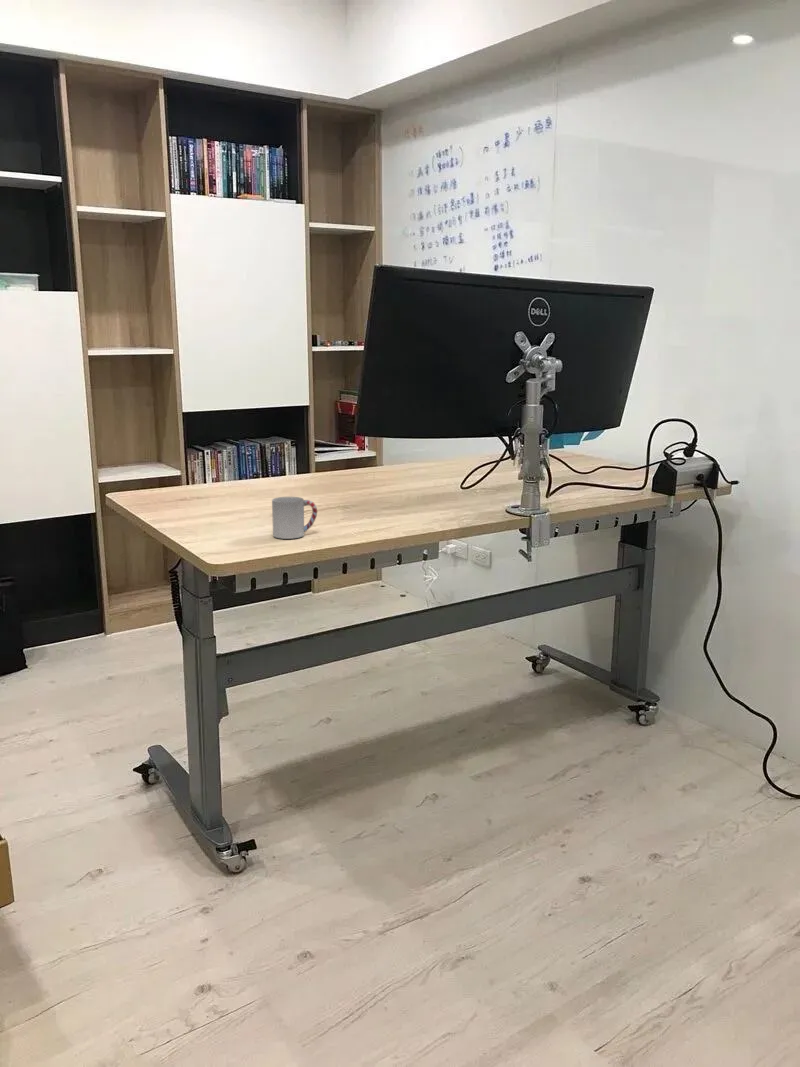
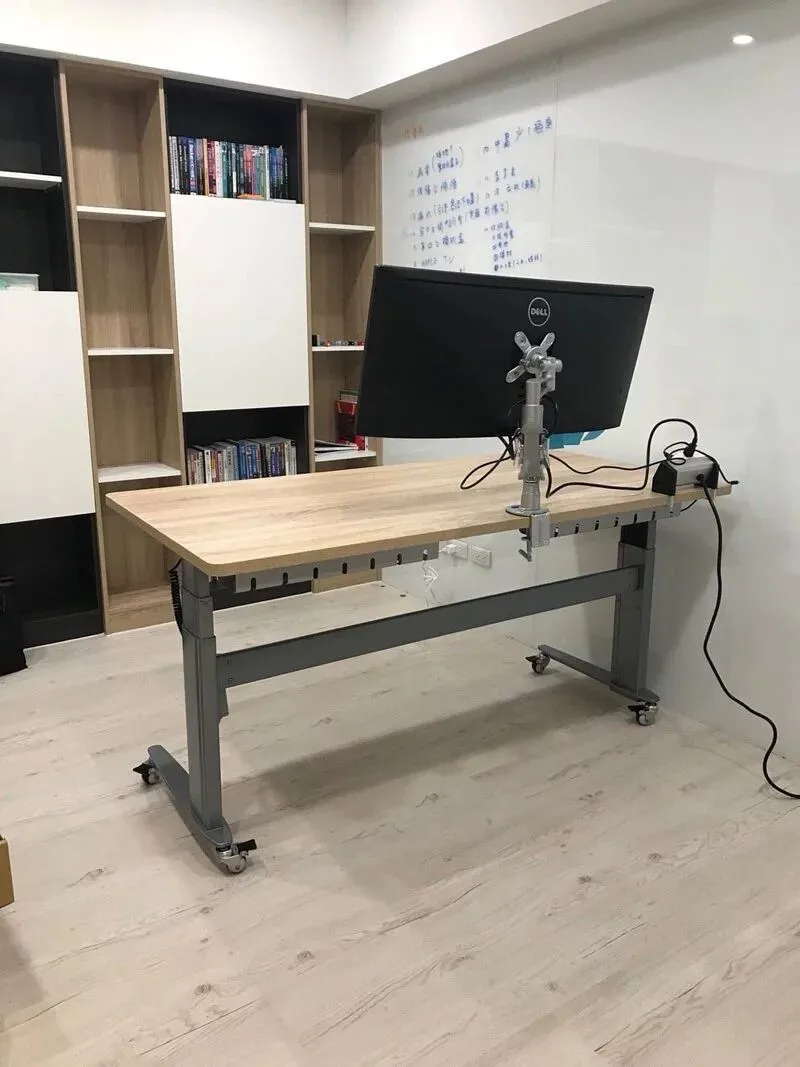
- cup (295, 517)
